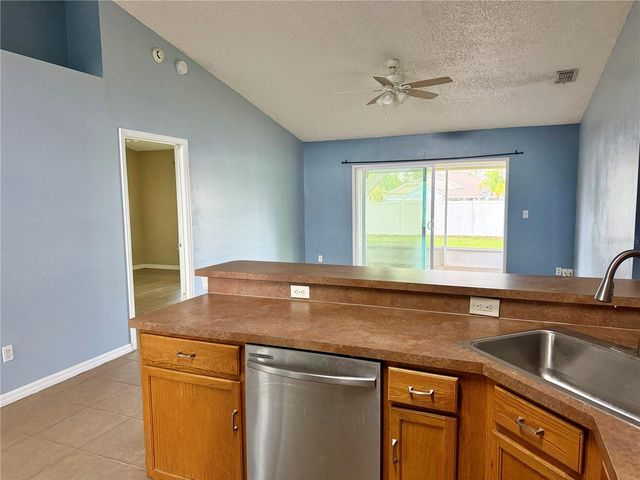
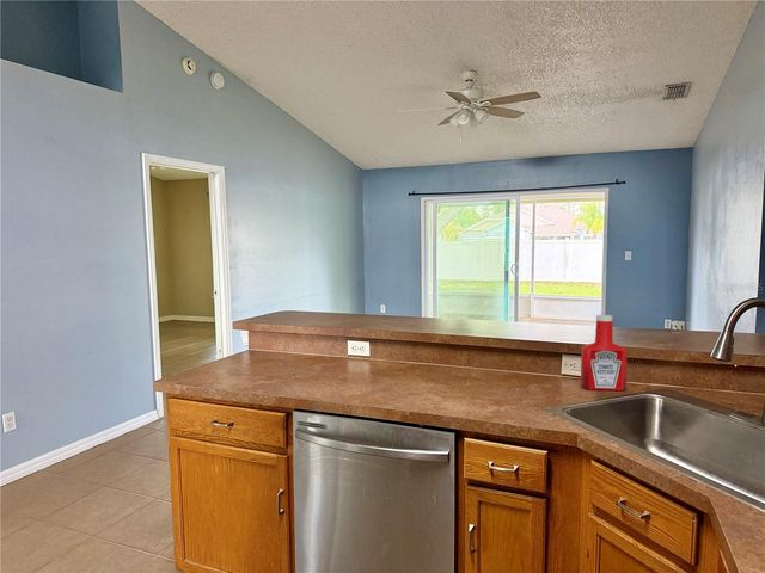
+ soap bottle (604, 351)
